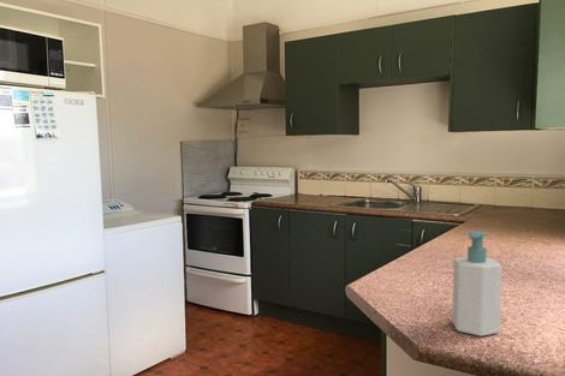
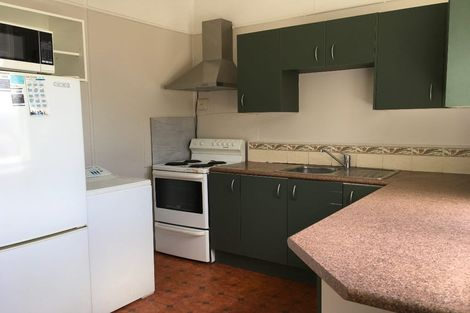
- soap bottle (476, 280)
